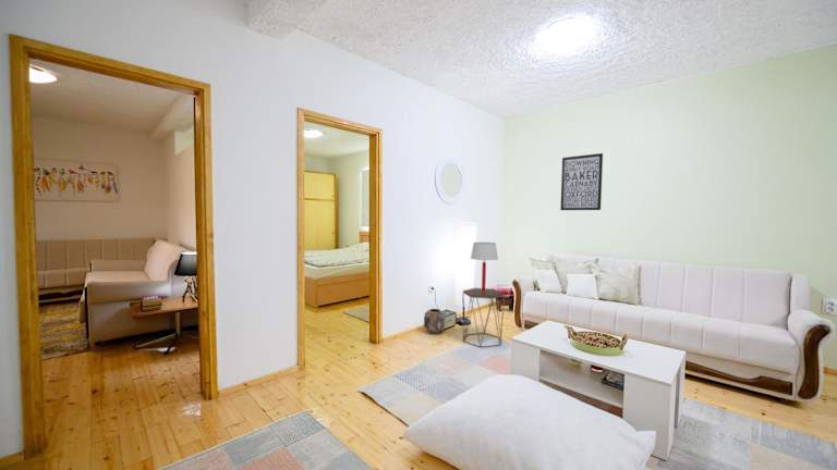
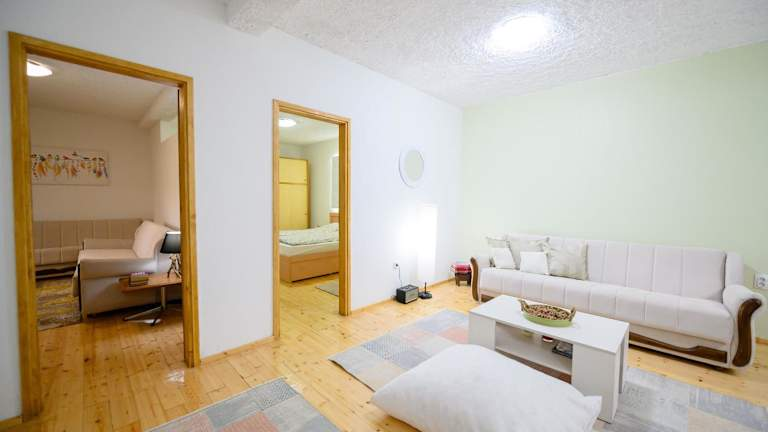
- table lamp (484, 267)
- planter (434, 321)
- side table (481, 316)
- wall art (580, 183)
